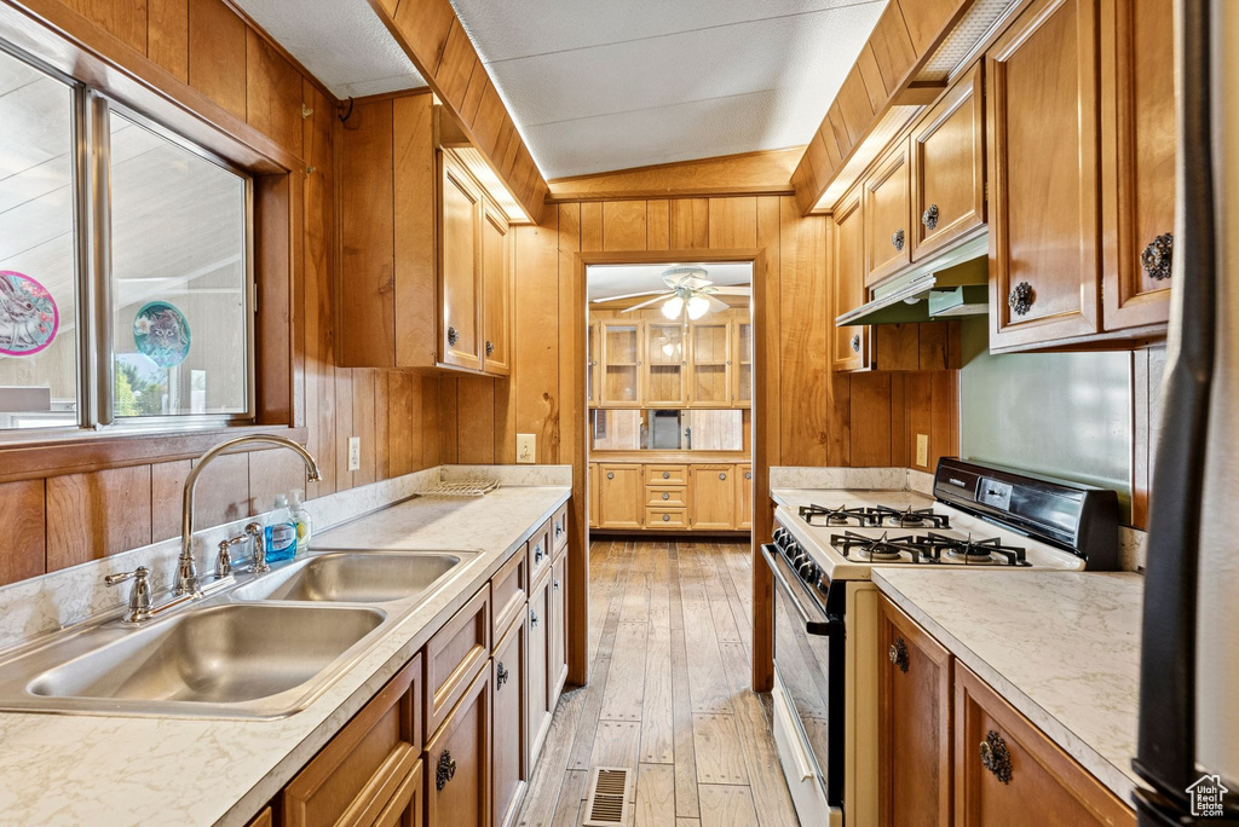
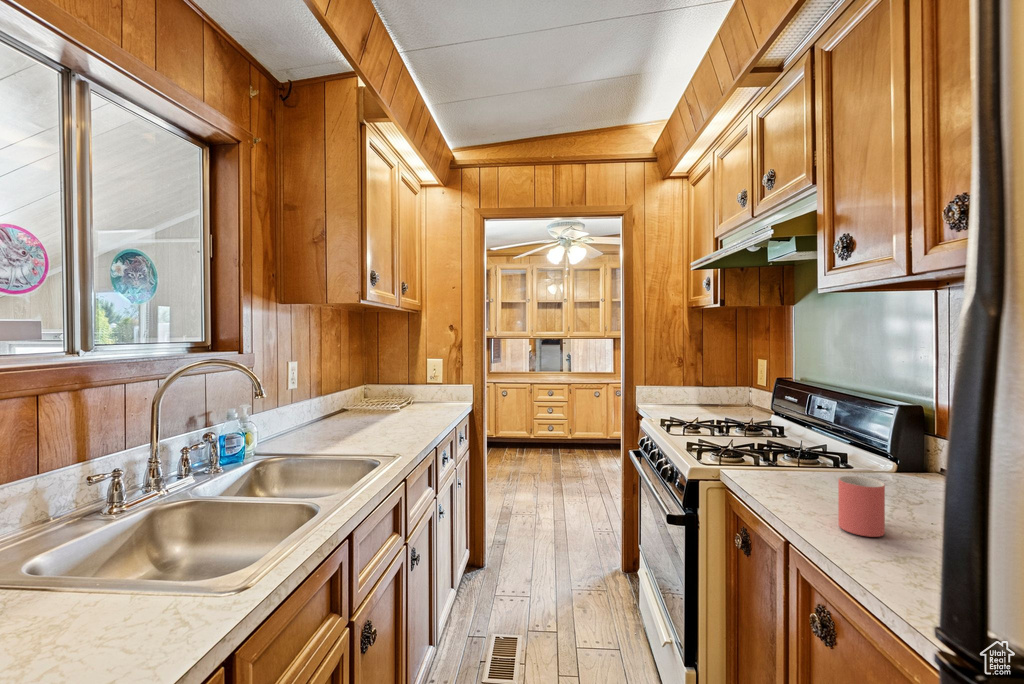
+ mug (861, 502)
